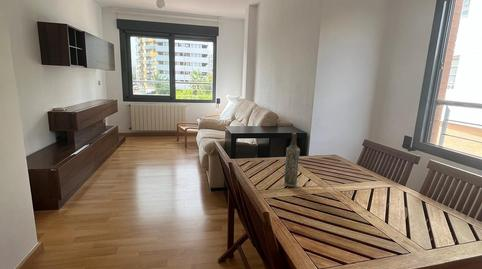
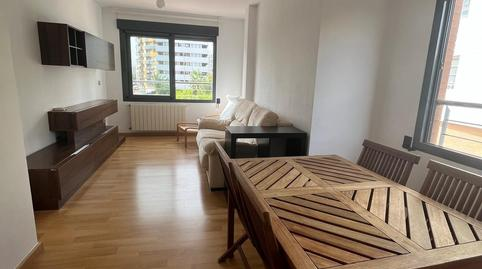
- bottle (292, 159)
